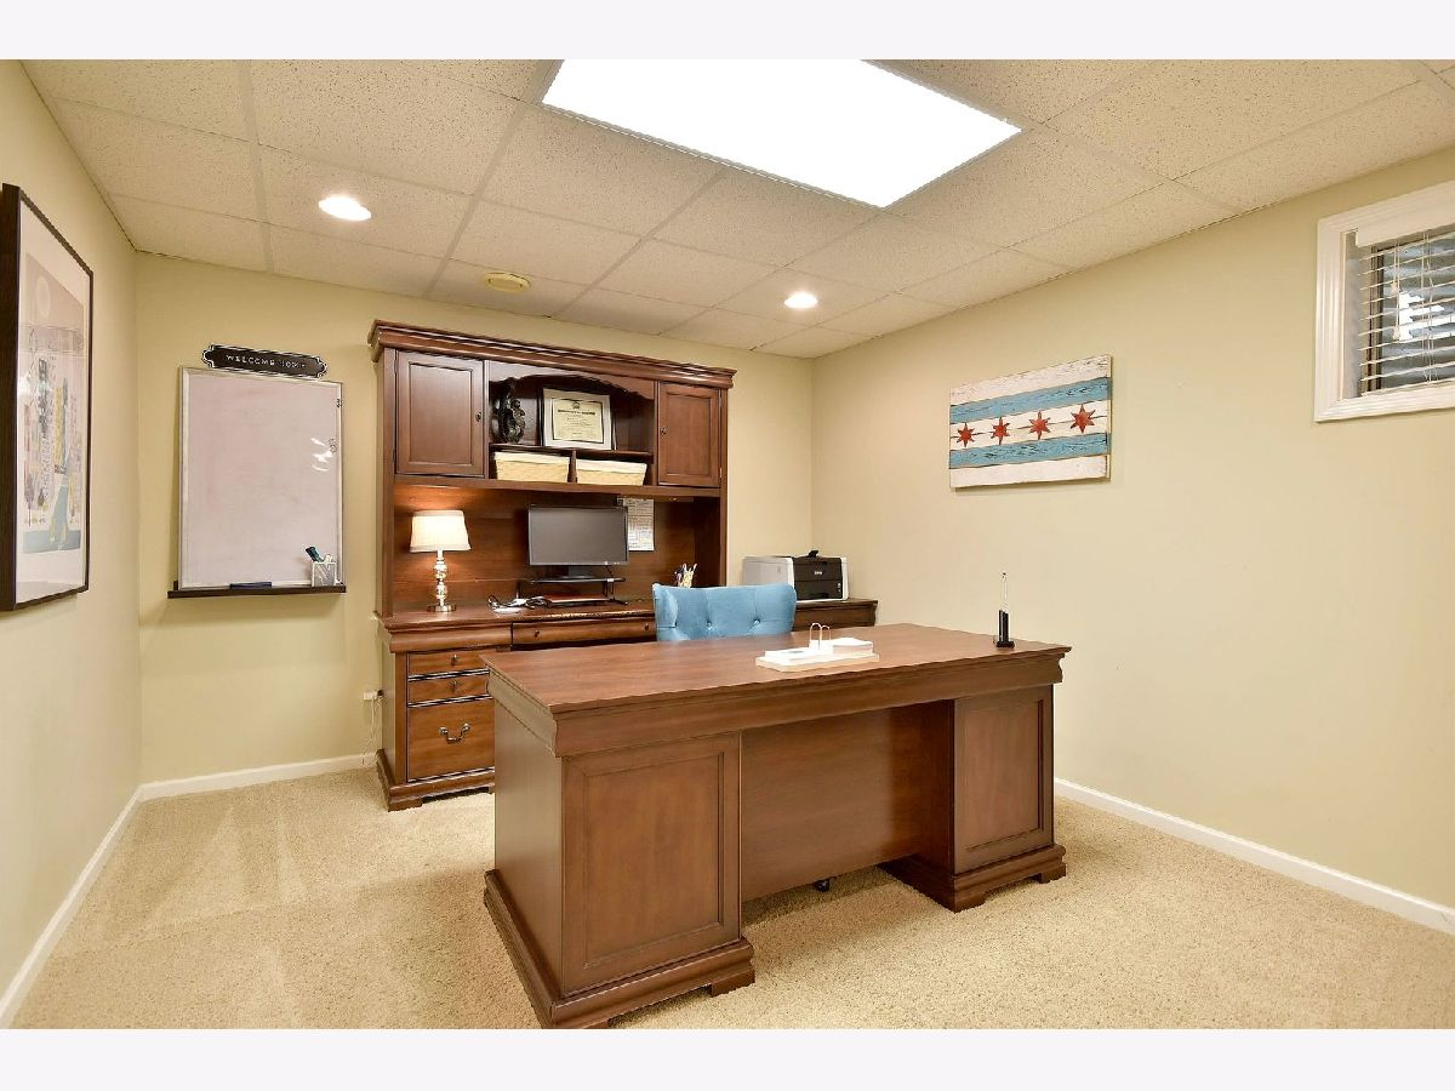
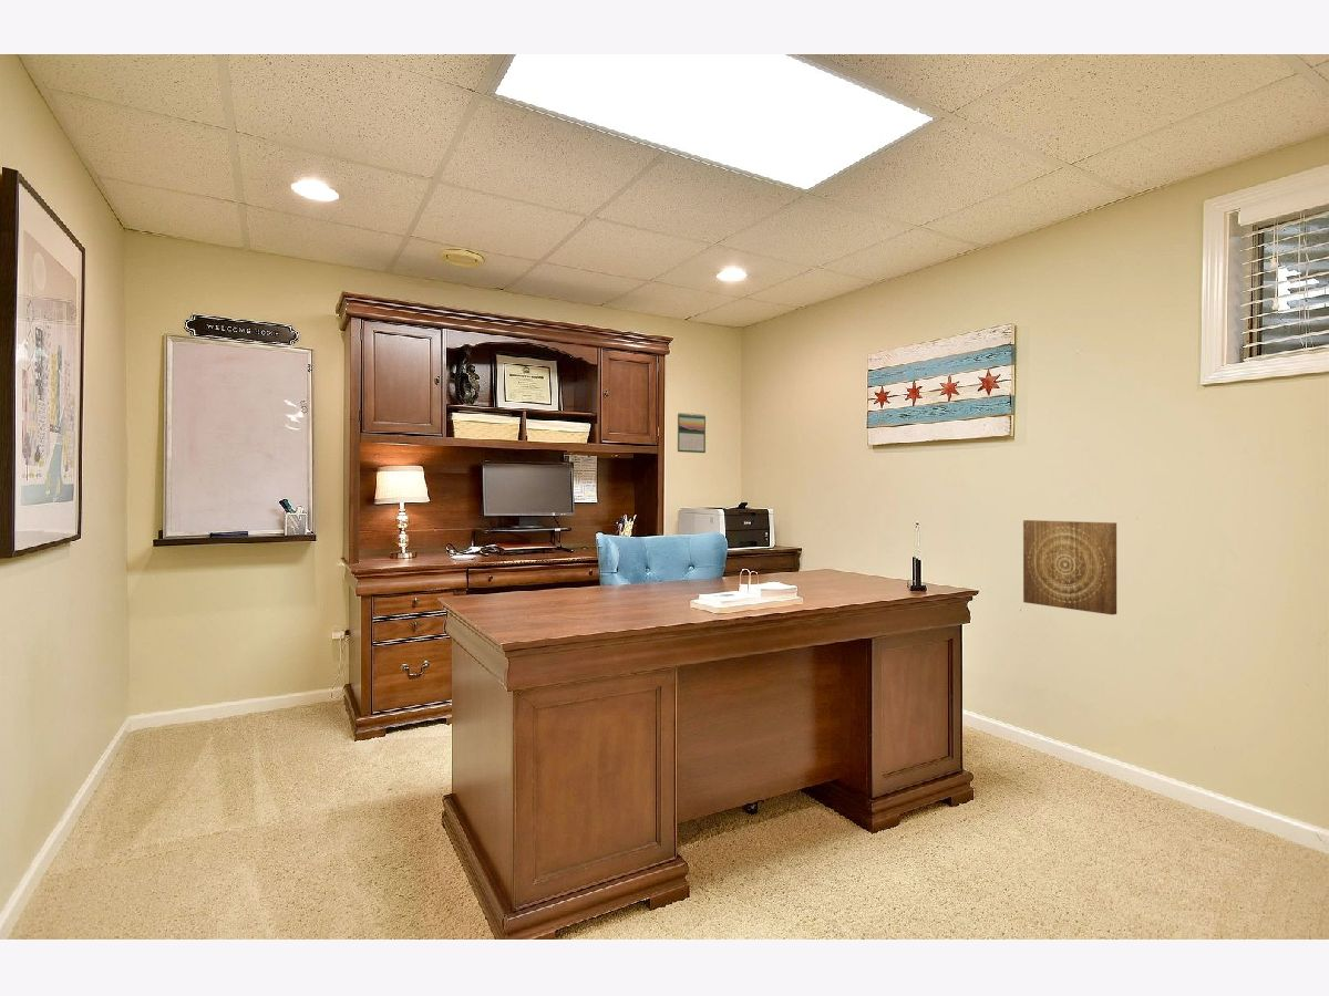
+ wall art (1067, 564)
+ calendar (691, 432)
